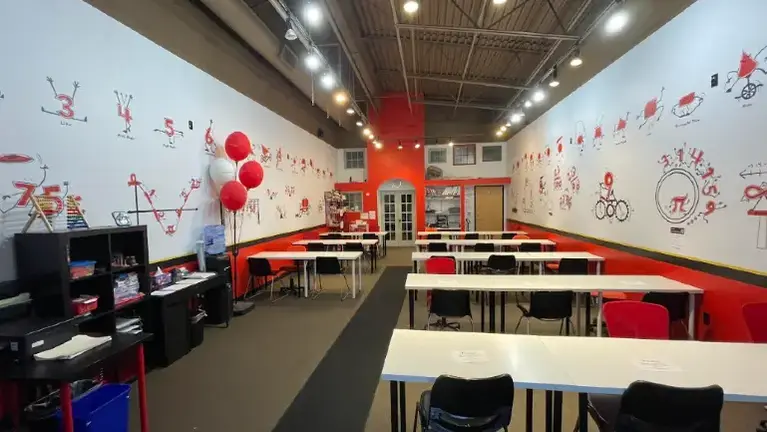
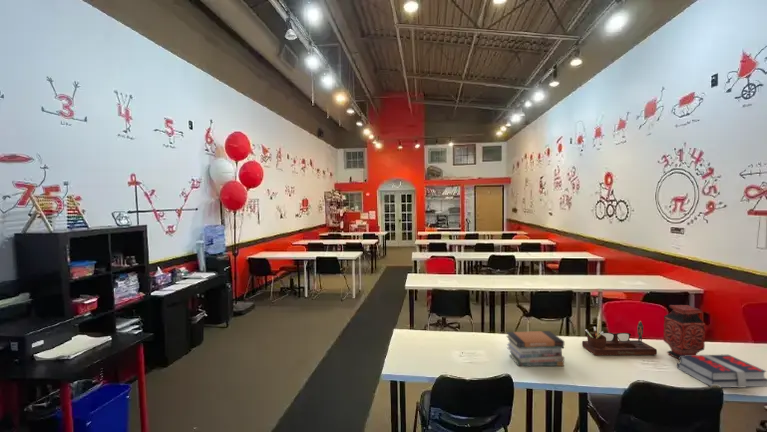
+ vase (683, 332)
+ desk organizer (615, 336)
+ book stack (534, 348)
+ book (720, 369)
